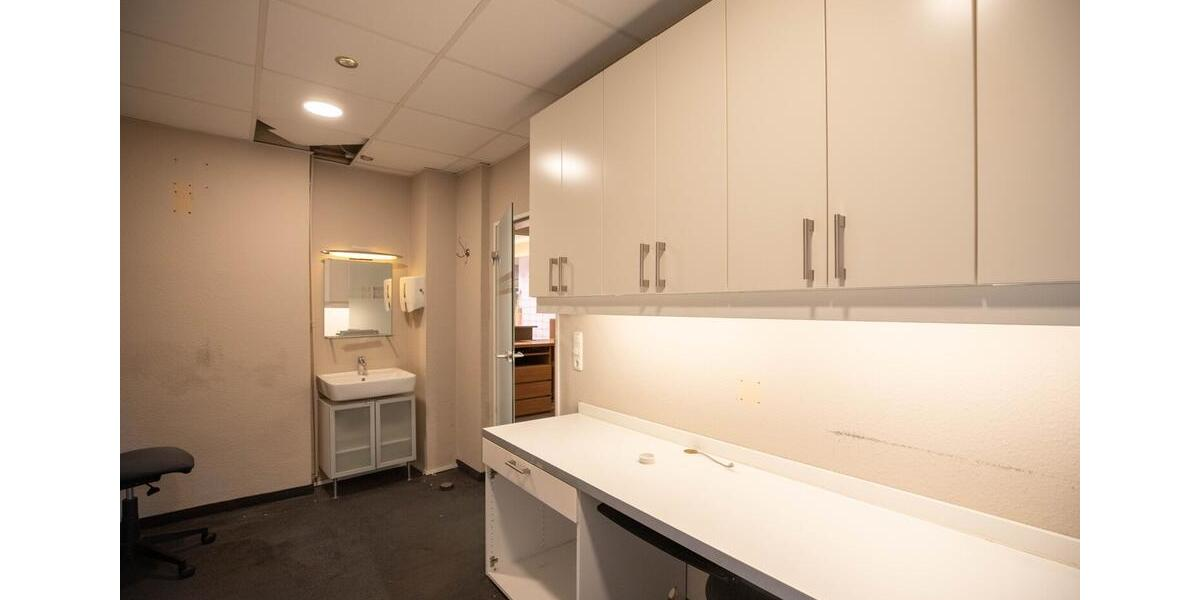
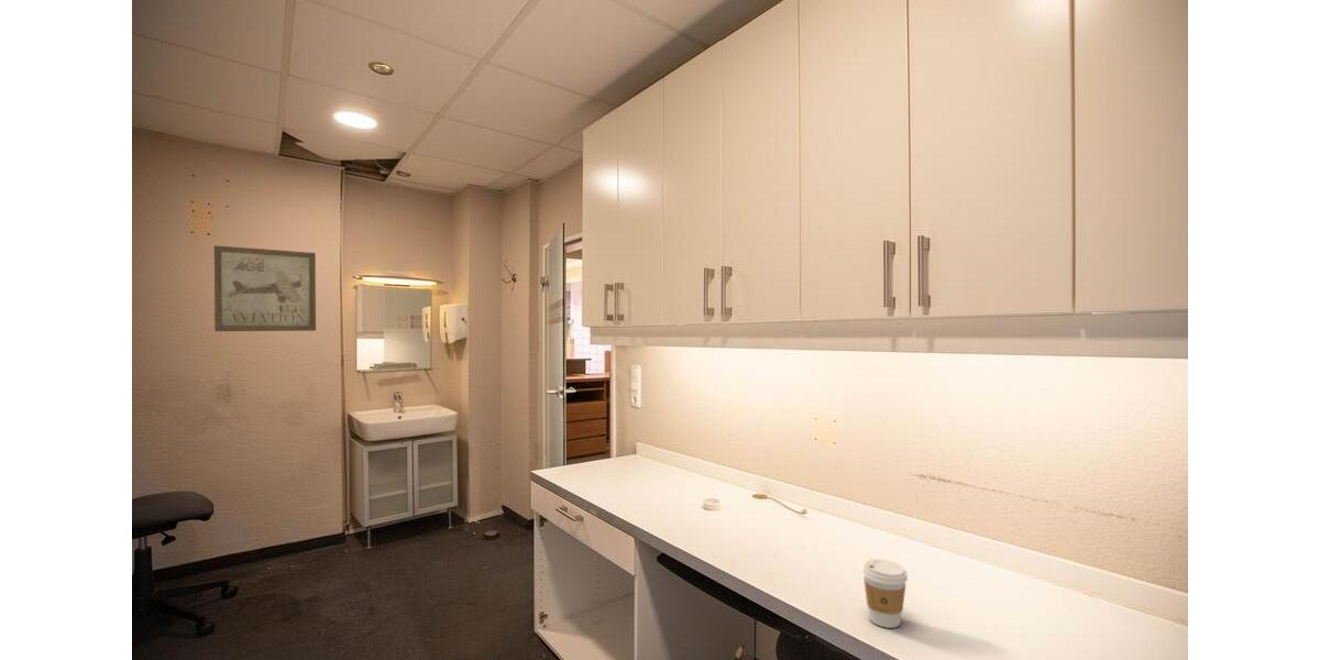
+ coffee cup (884, 592)
+ wall art (267, 289)
